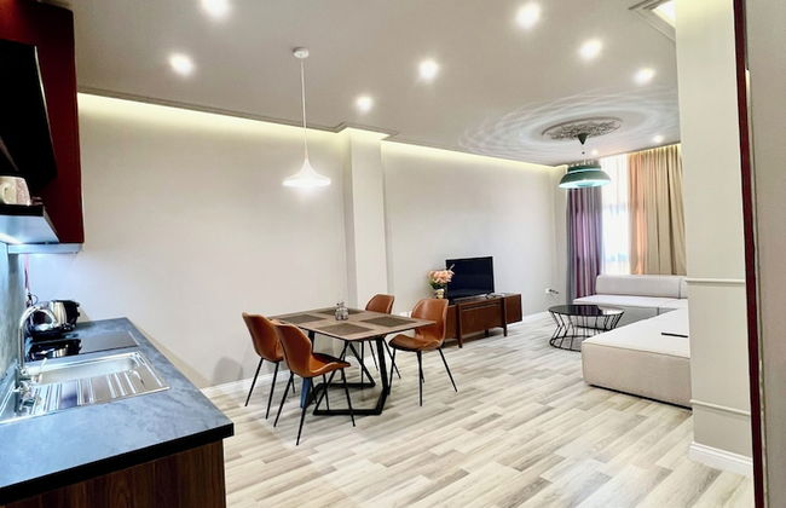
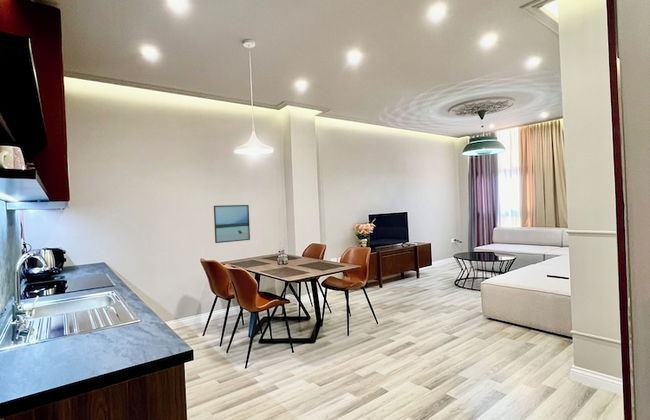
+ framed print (232, 223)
